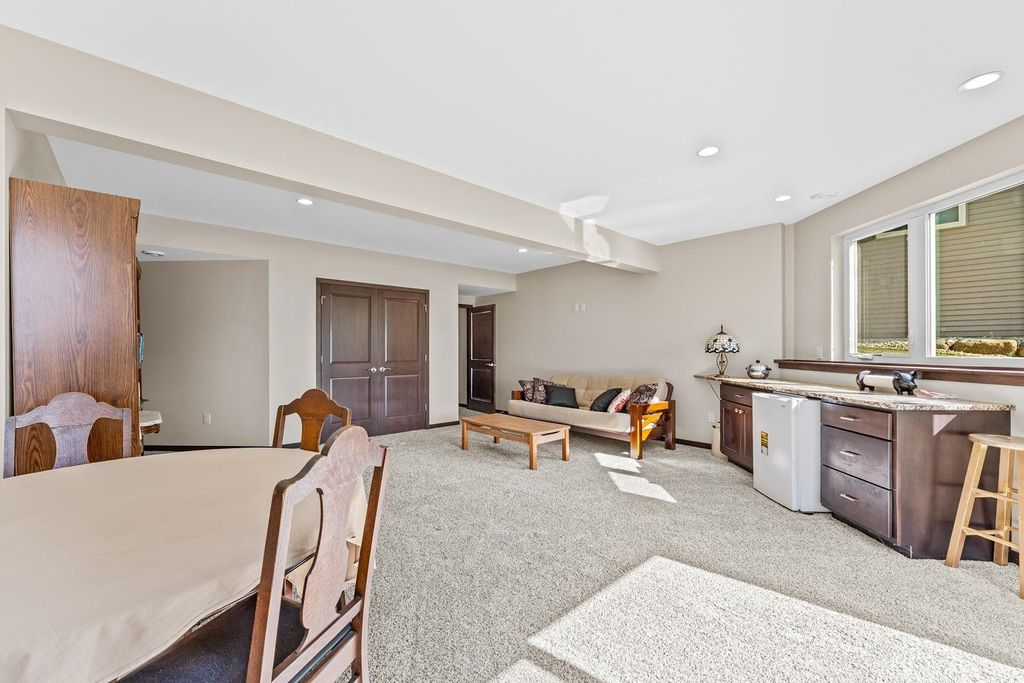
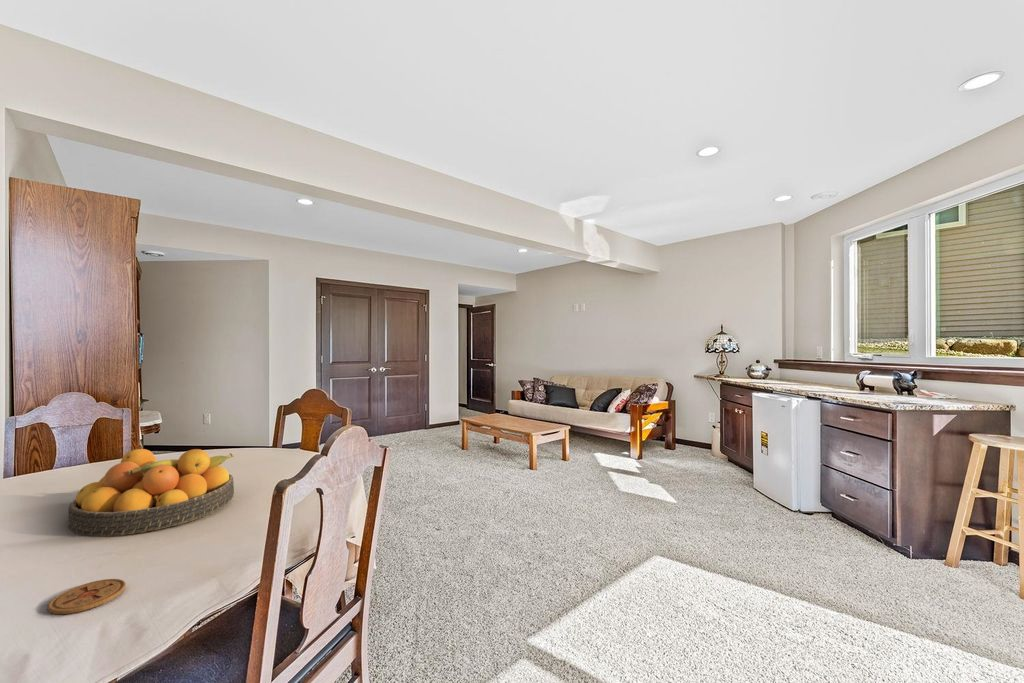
+ coaster (88, 595)
+ fruit bowl (158, 480)
